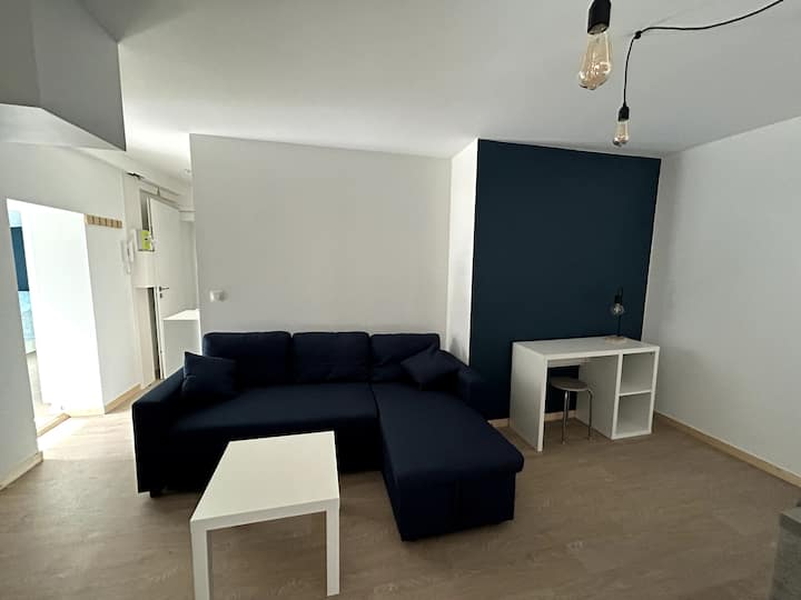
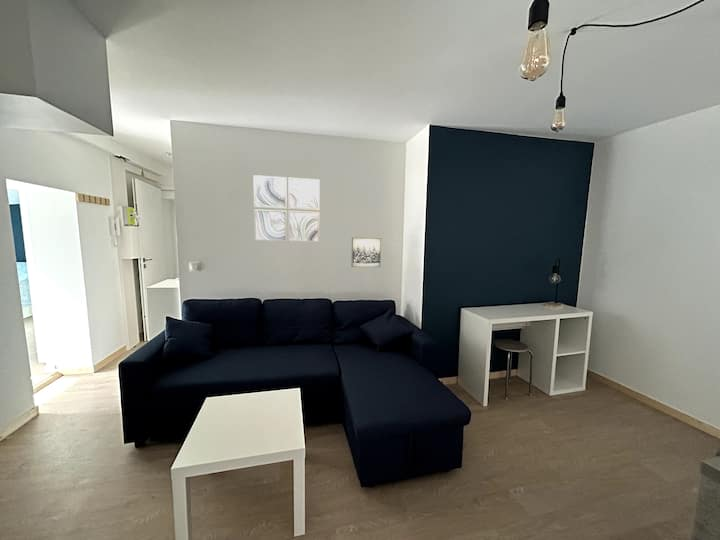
+ wall art (366, 252)
+ wall art (286, 211)
